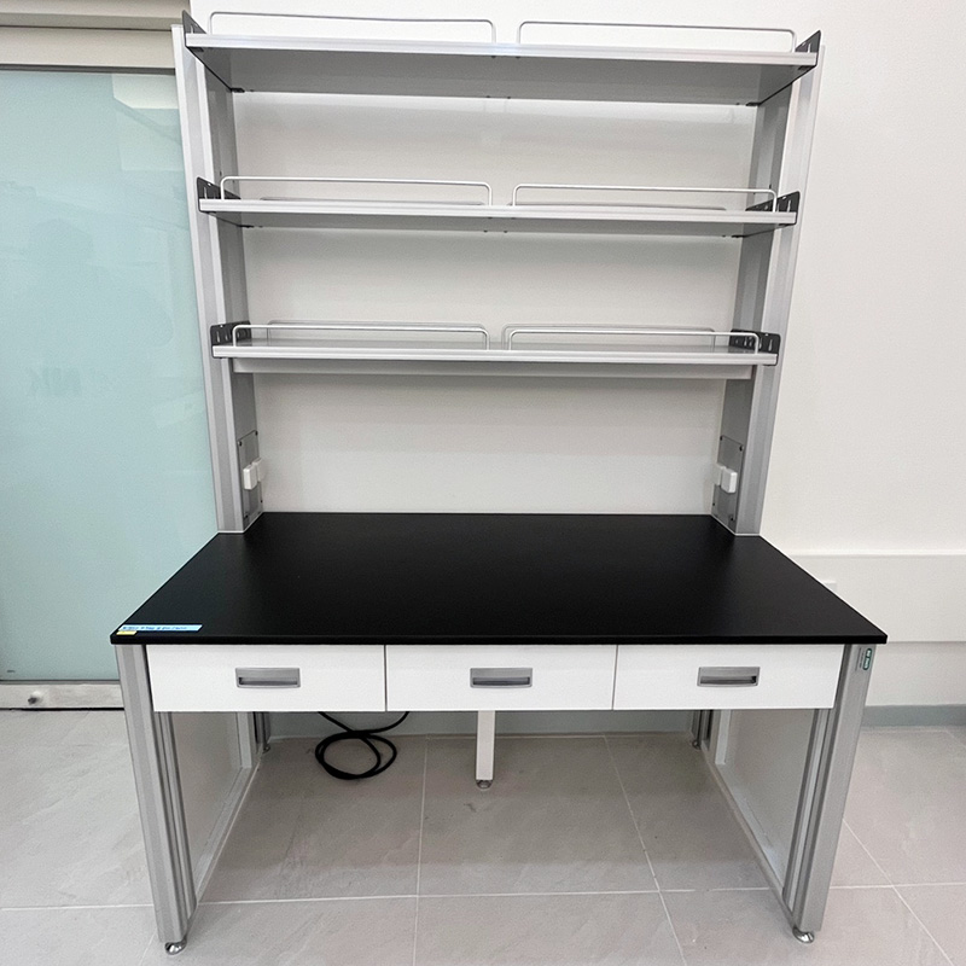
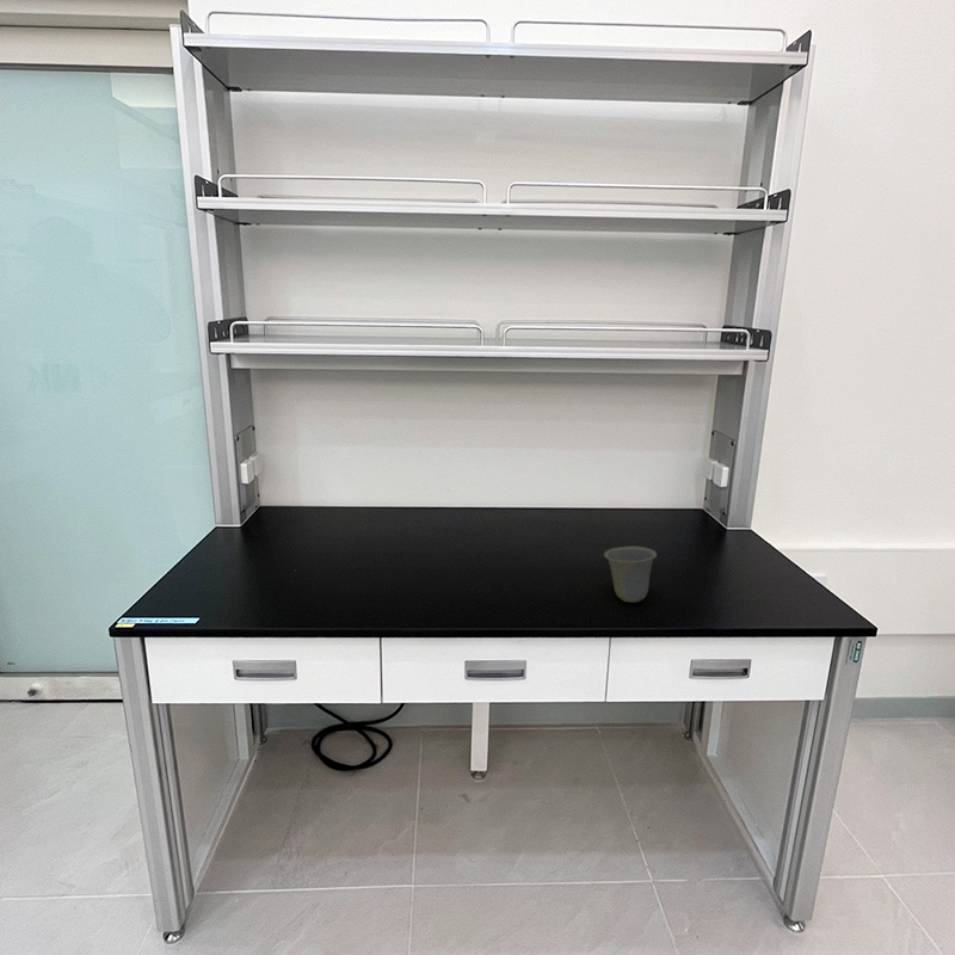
+ cup (628, 574)
